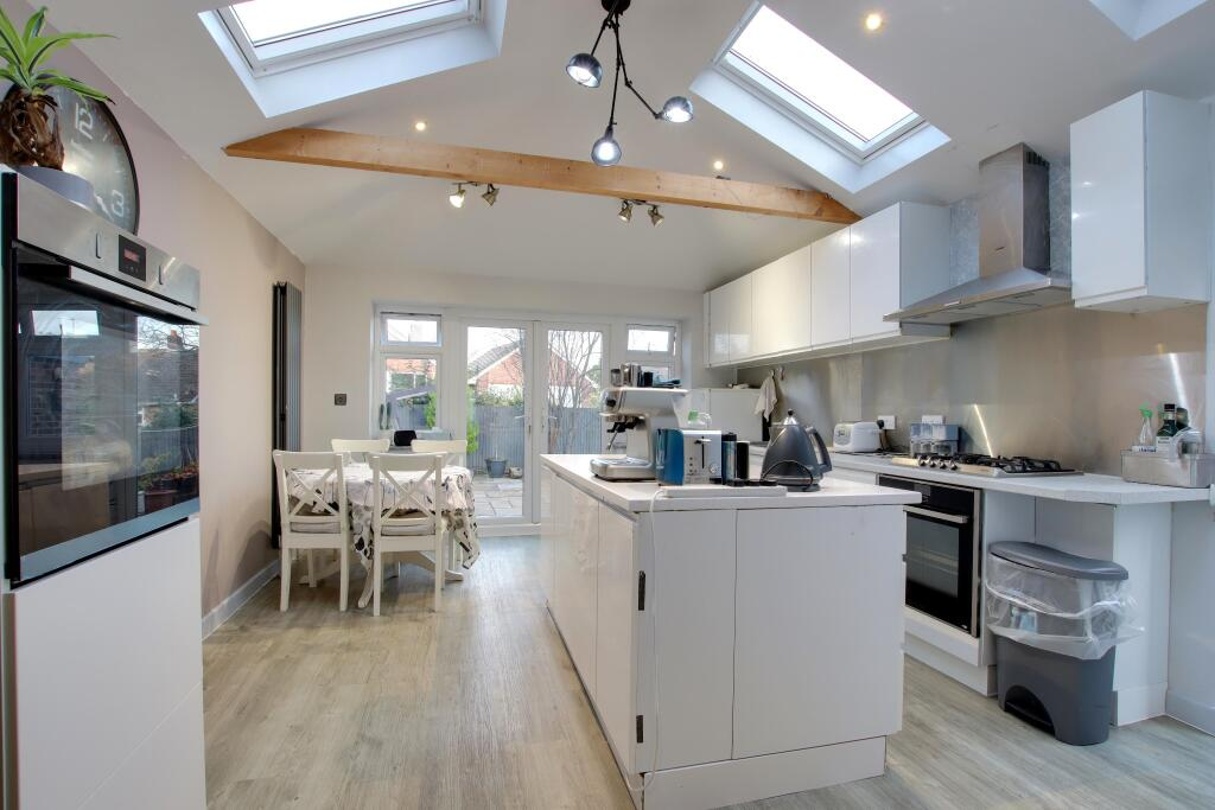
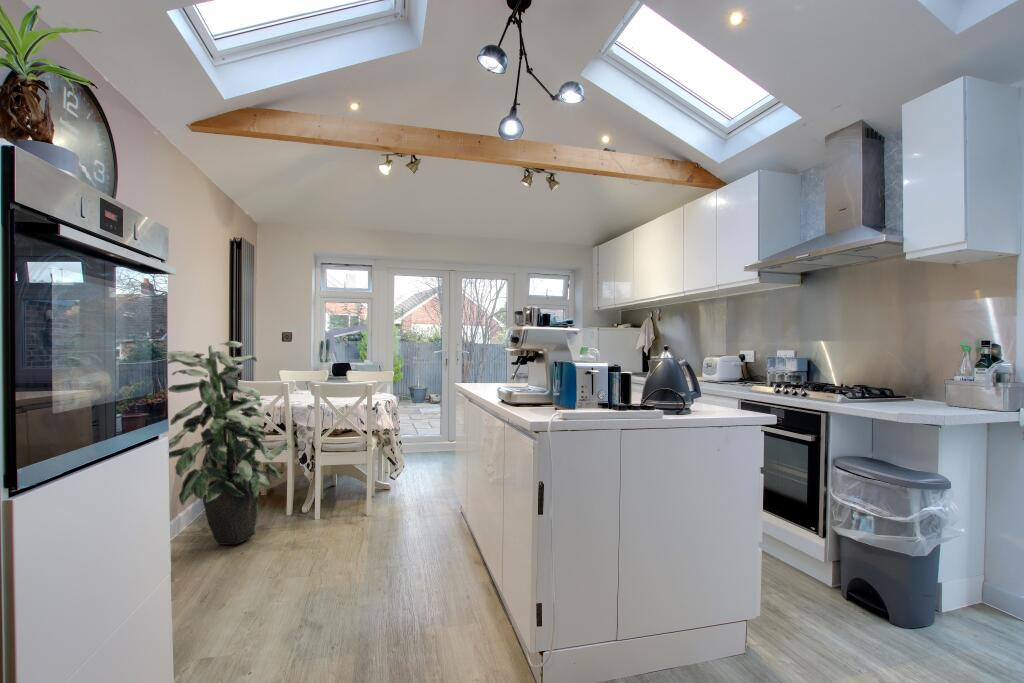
+ indoor plant (223, 442)
